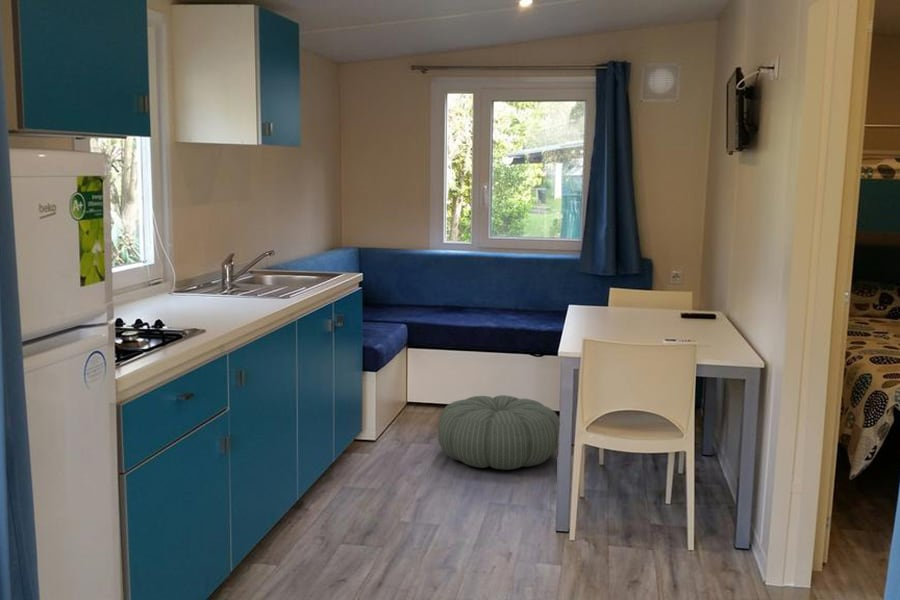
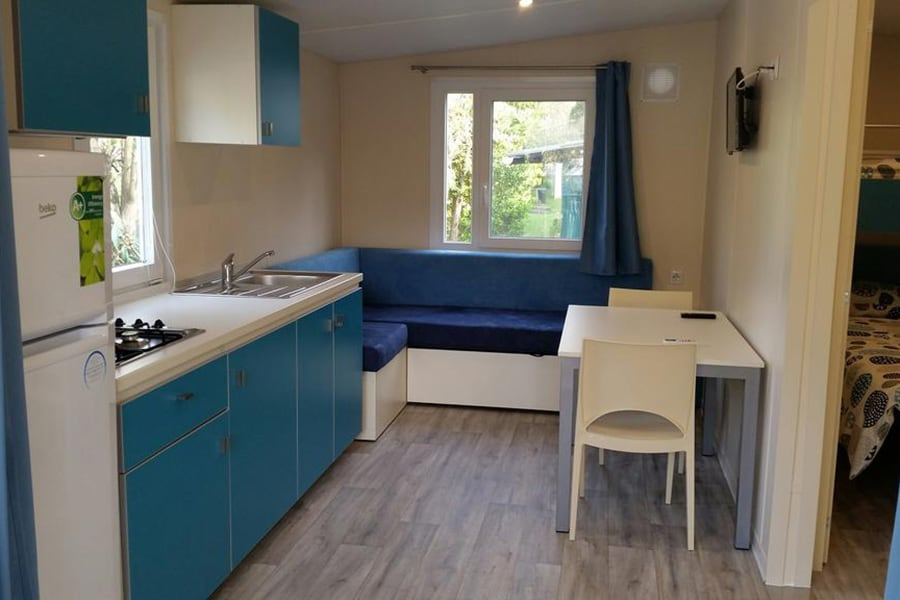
- pouf (498, 430)
